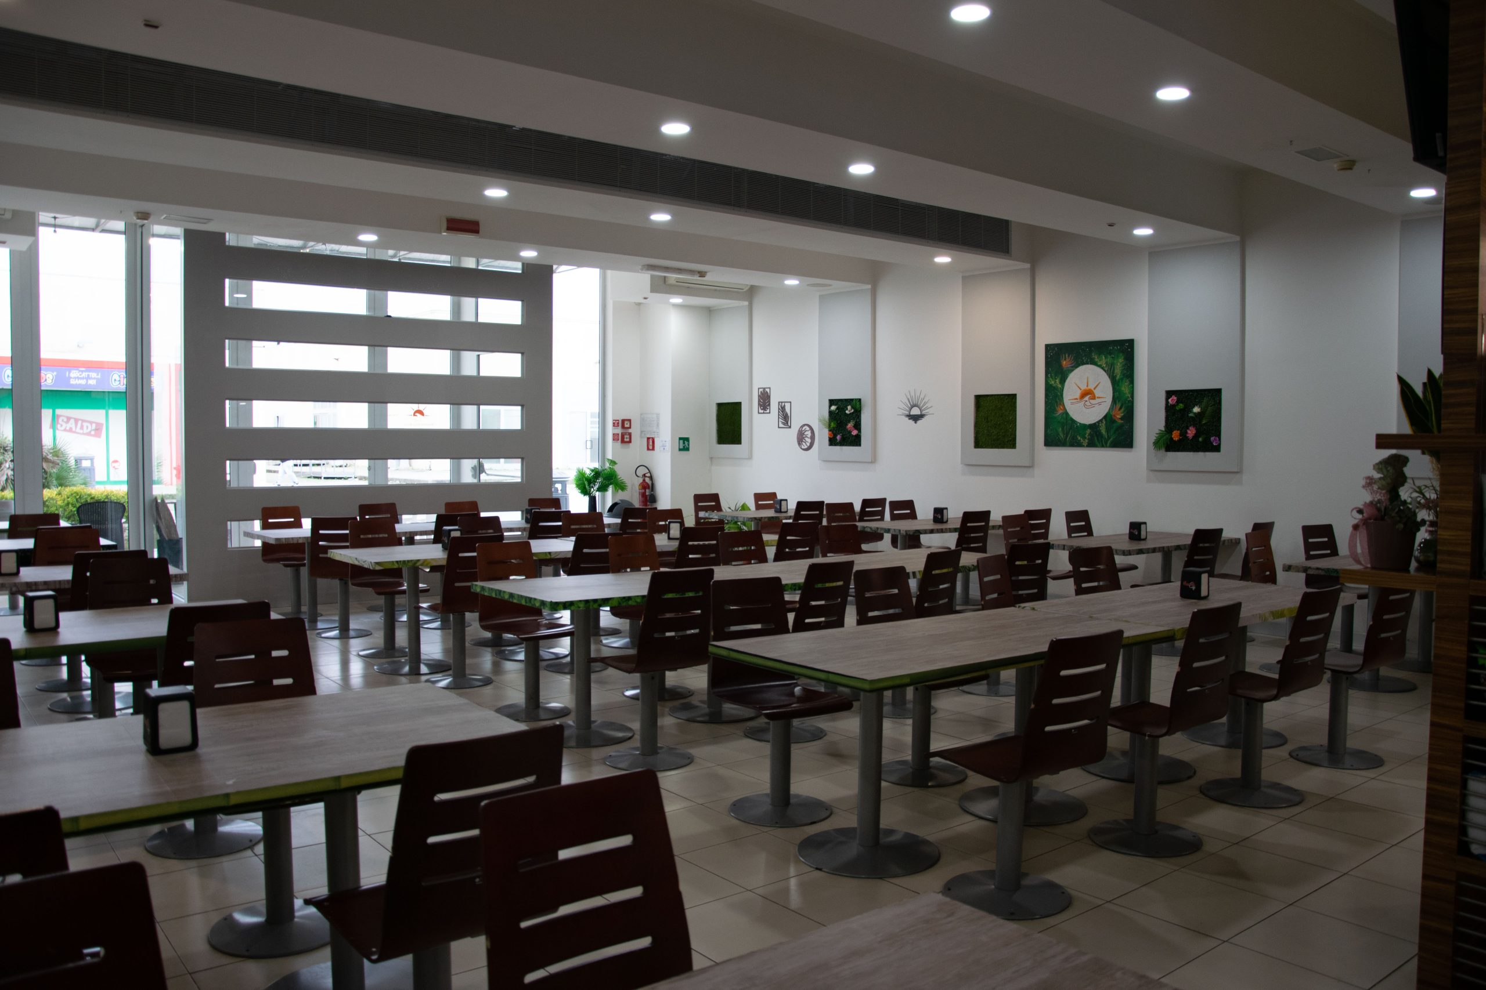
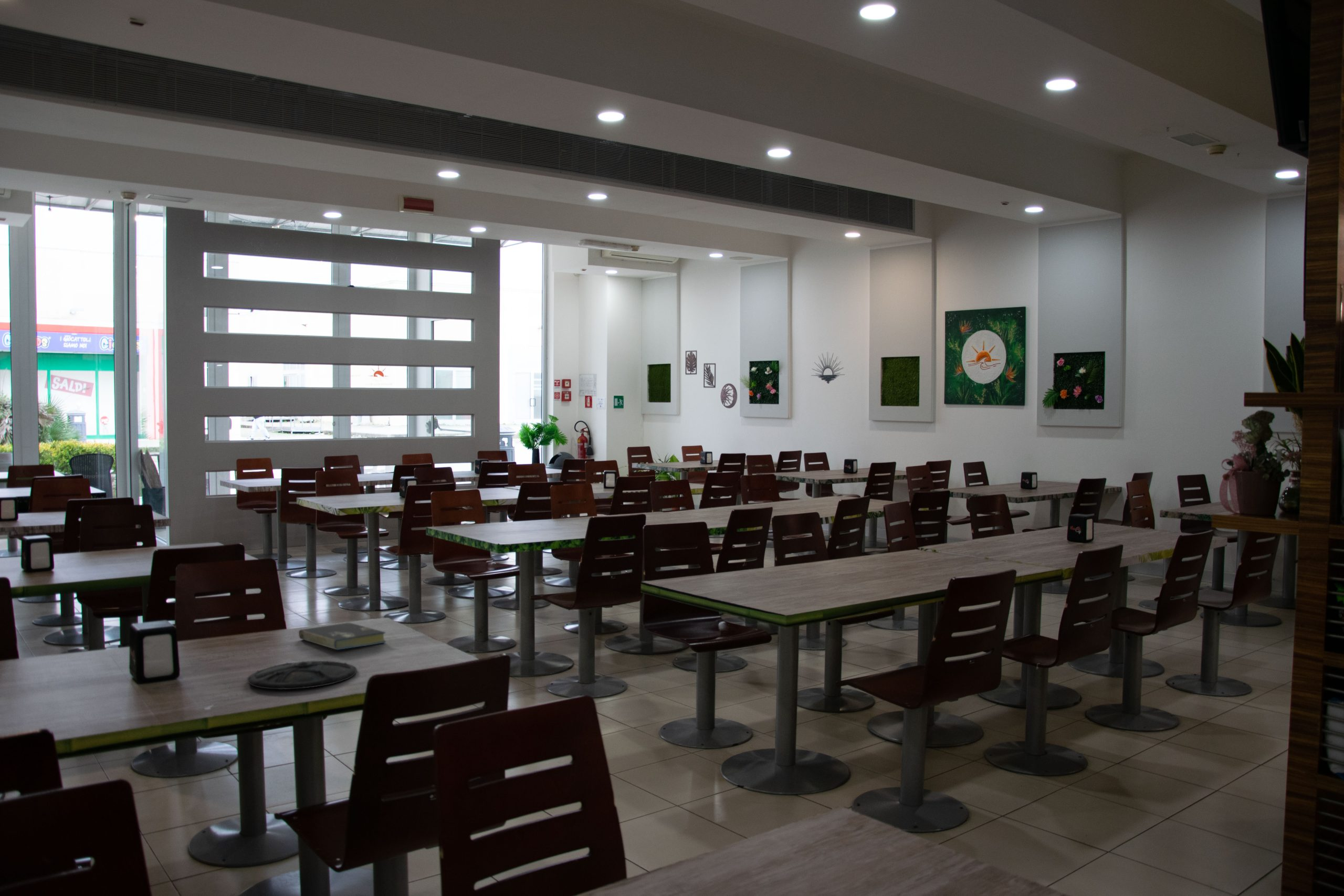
+ book (342, 635)
+ plate (303, 669)
